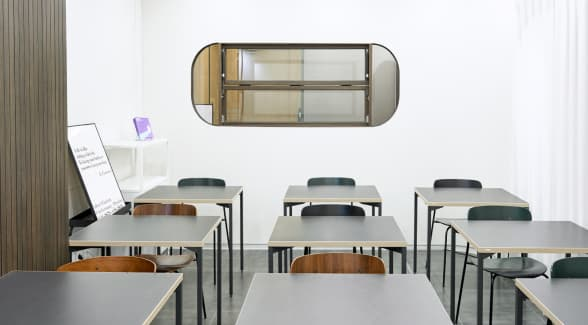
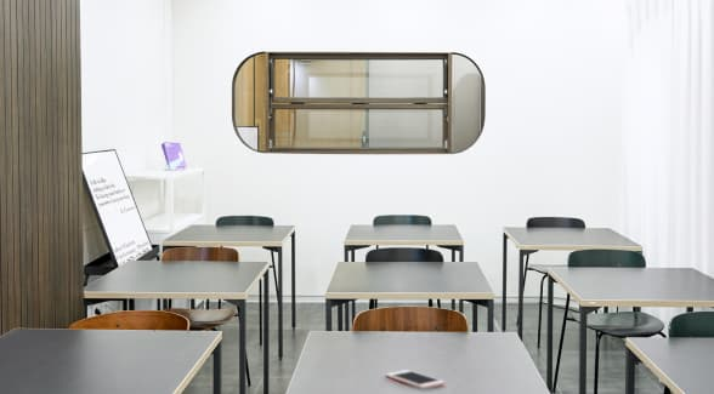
+ cell phone (414, 378)
